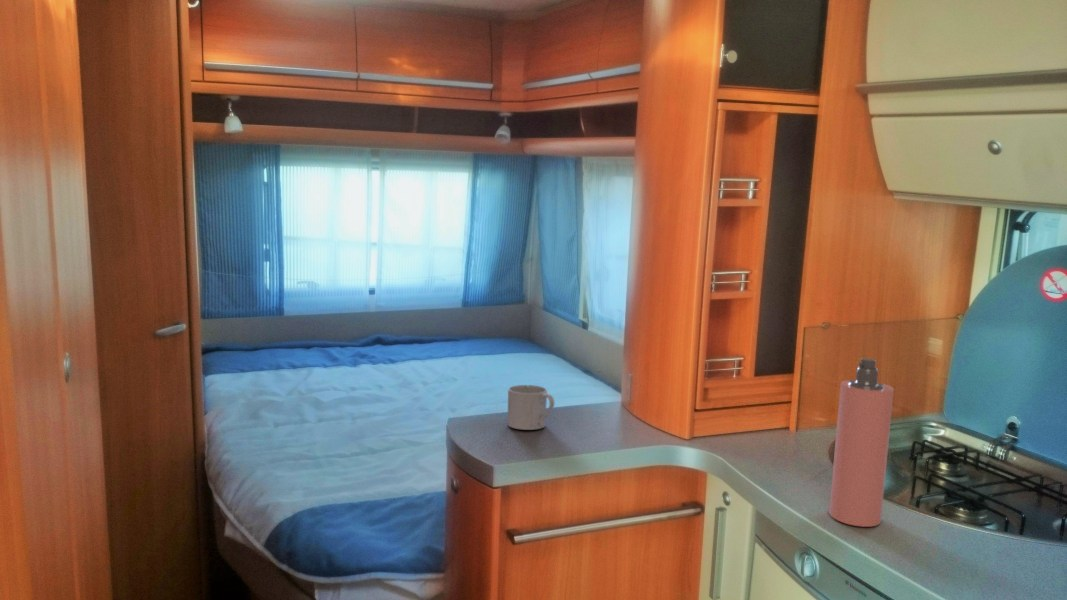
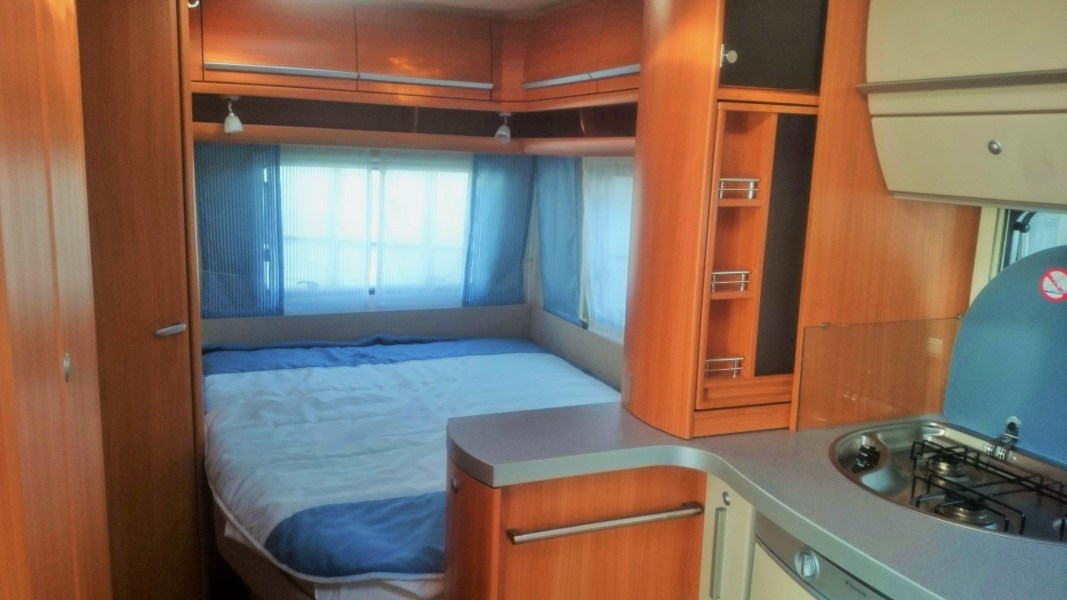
- spray bottle (861, 439)
- mug (532, 408)
